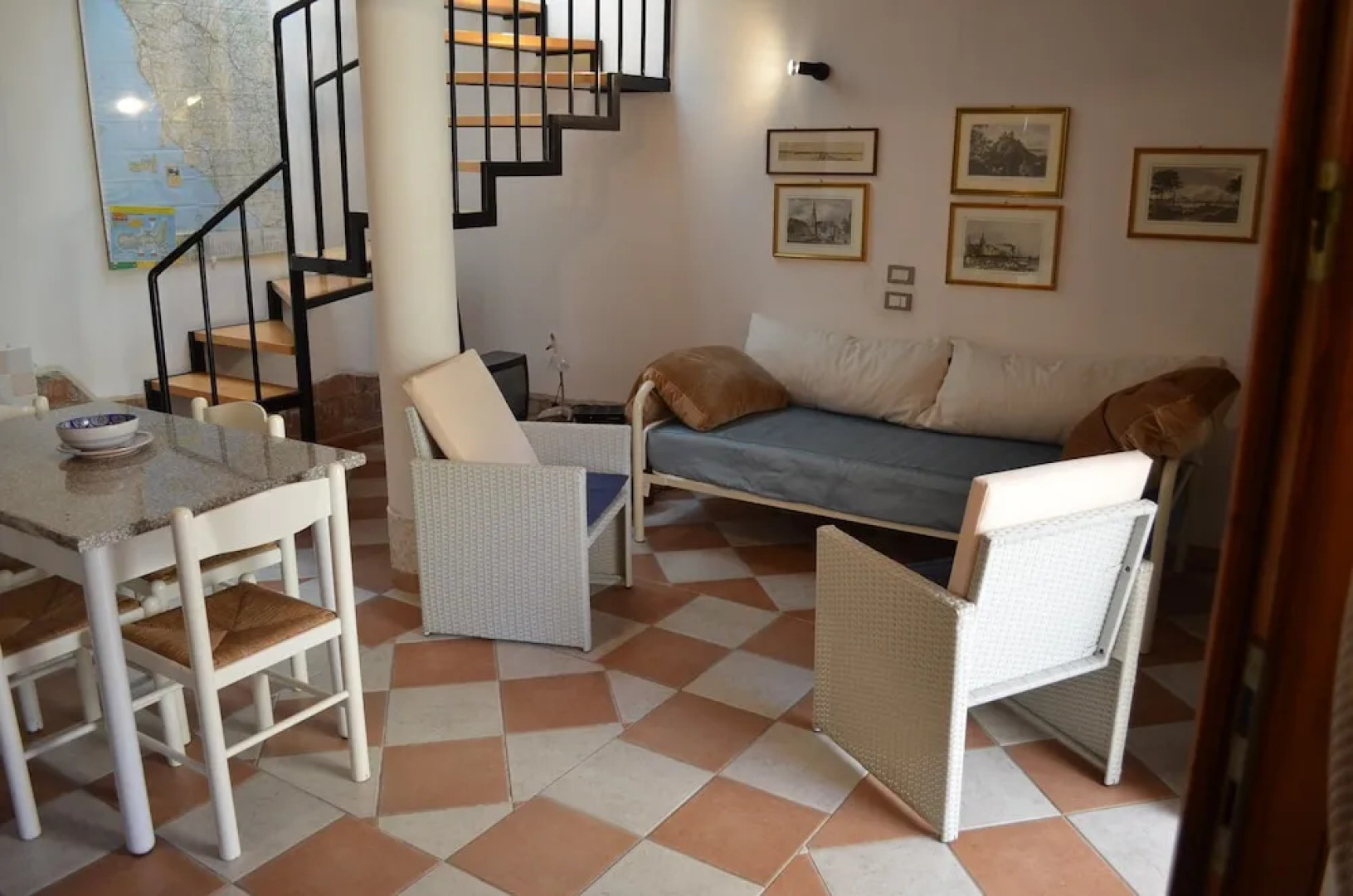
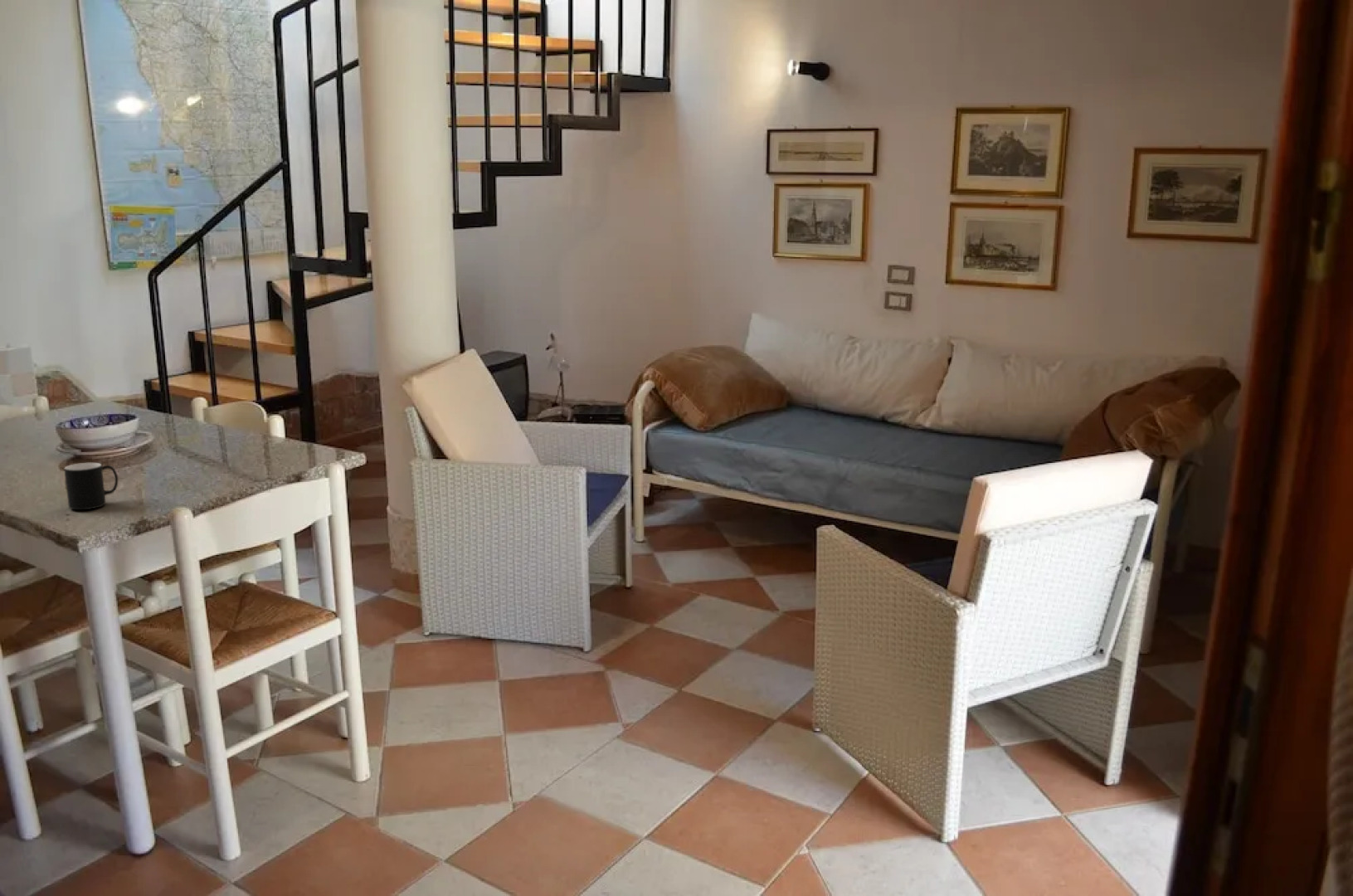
+ cup (93, 485)
